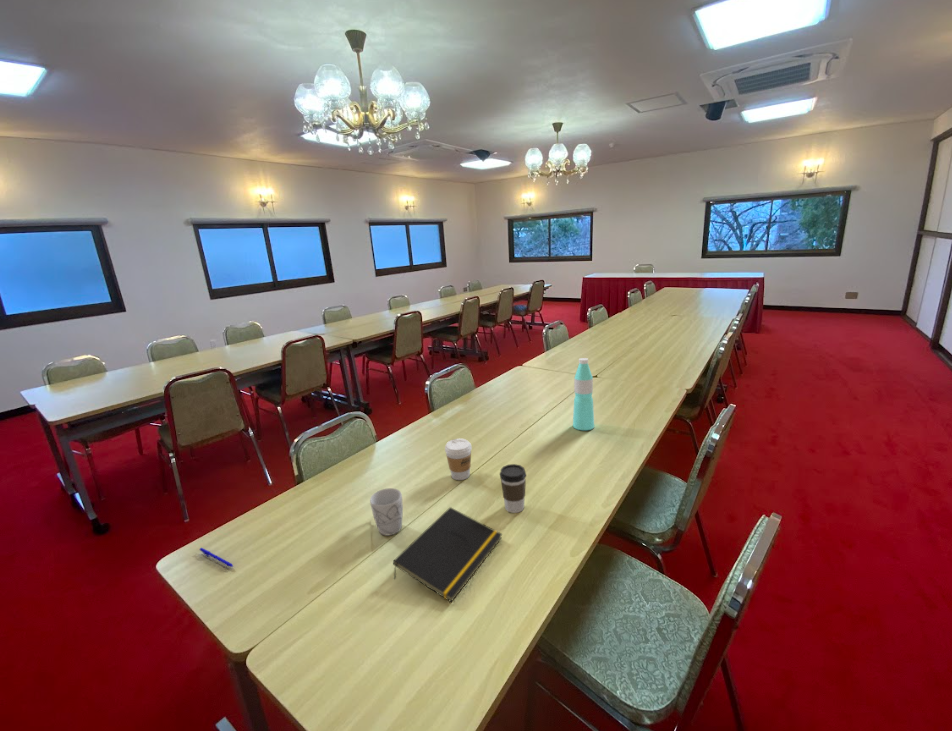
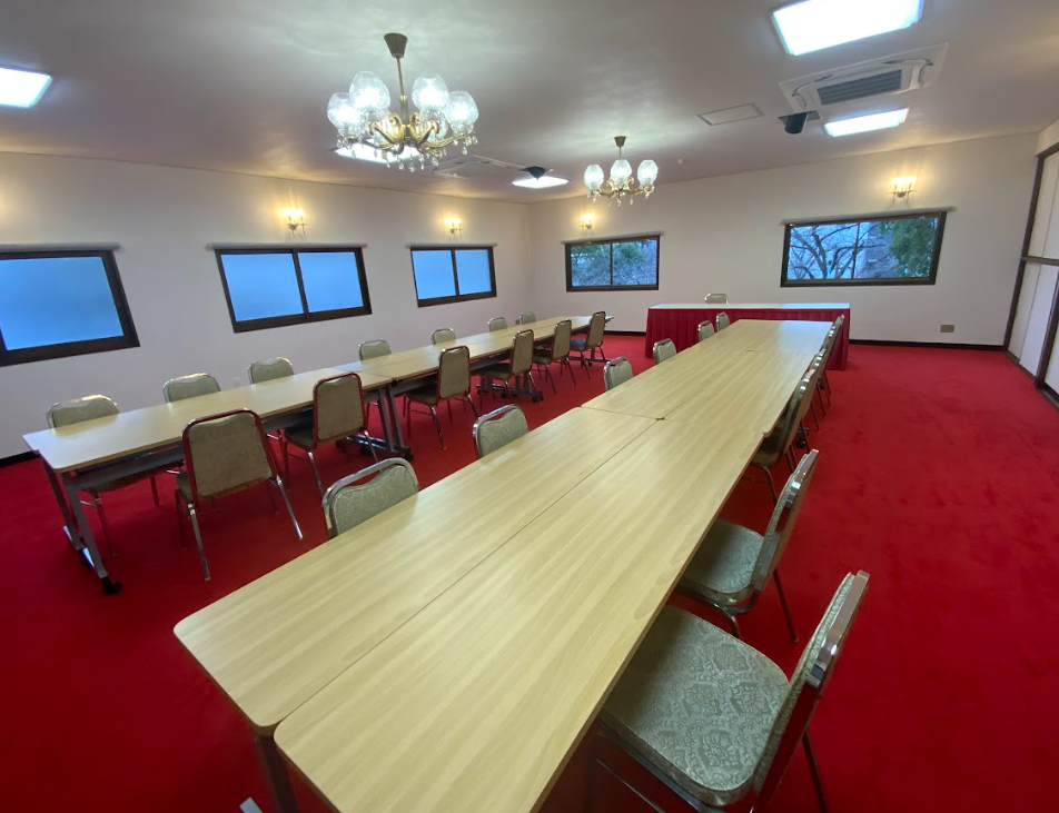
- water bottle (583, 393)
- coffee cup (459, 459)
- mug (385, 510)
- coffee cup (513, 488)
- notepad (450, 548)
- pen (216, 557)
